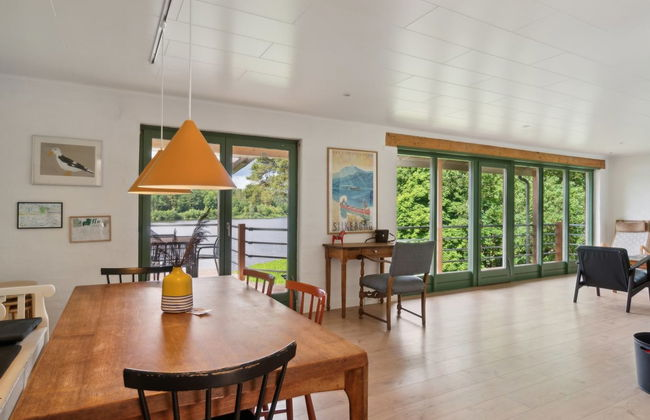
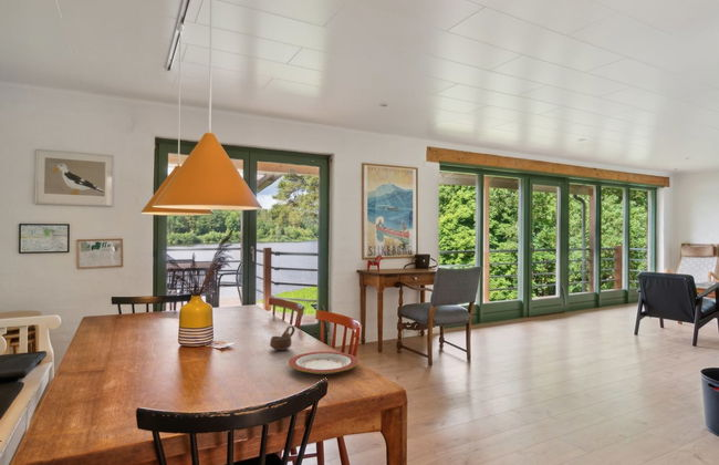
+ cup (283, 338)
+ plate (323, 363)
